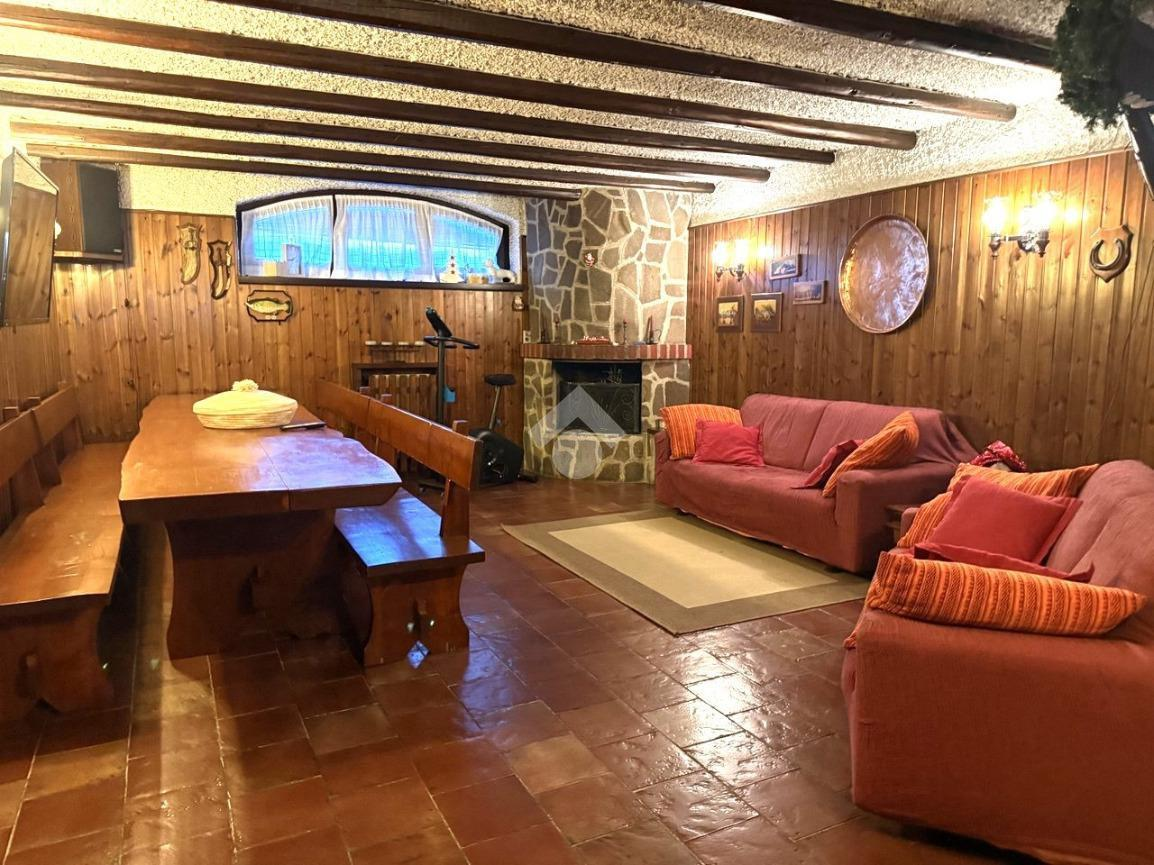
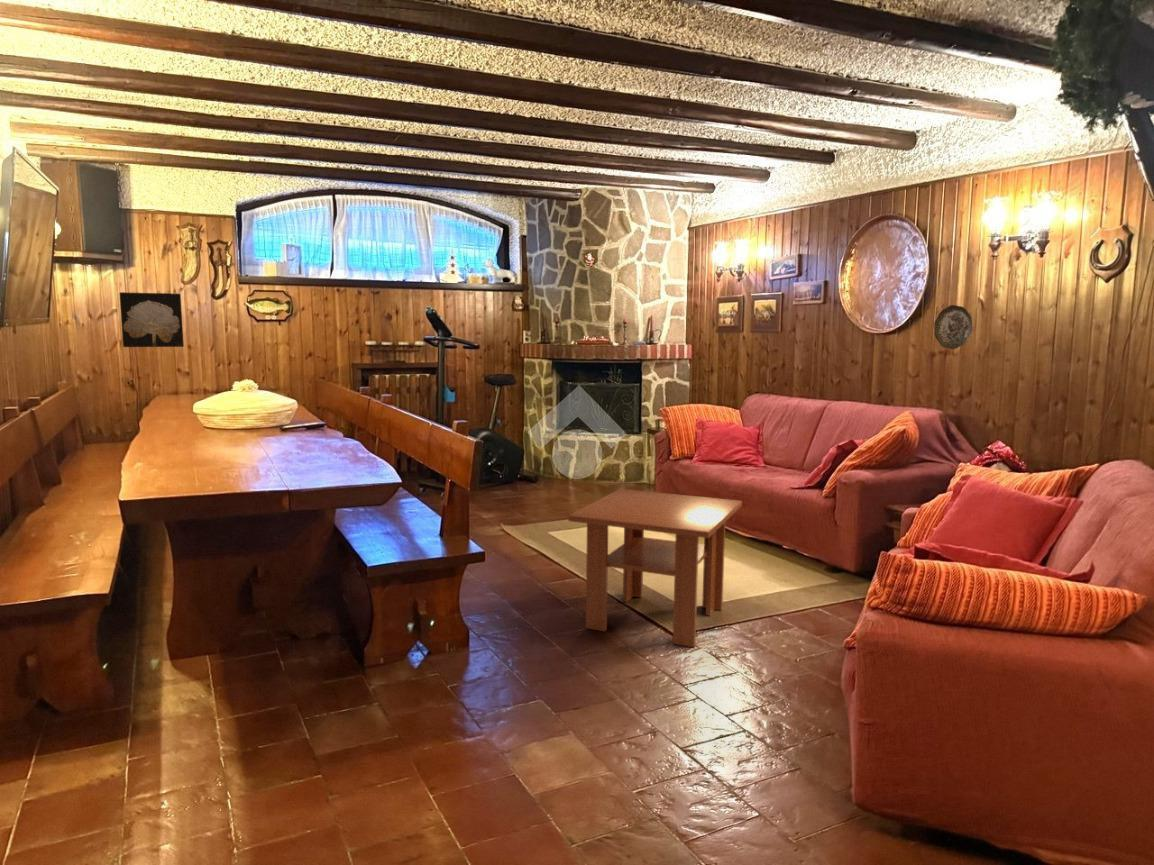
+ wall art (152, 320)
+ coffee table (657, 563)
+ decorative plate (954, 327)
